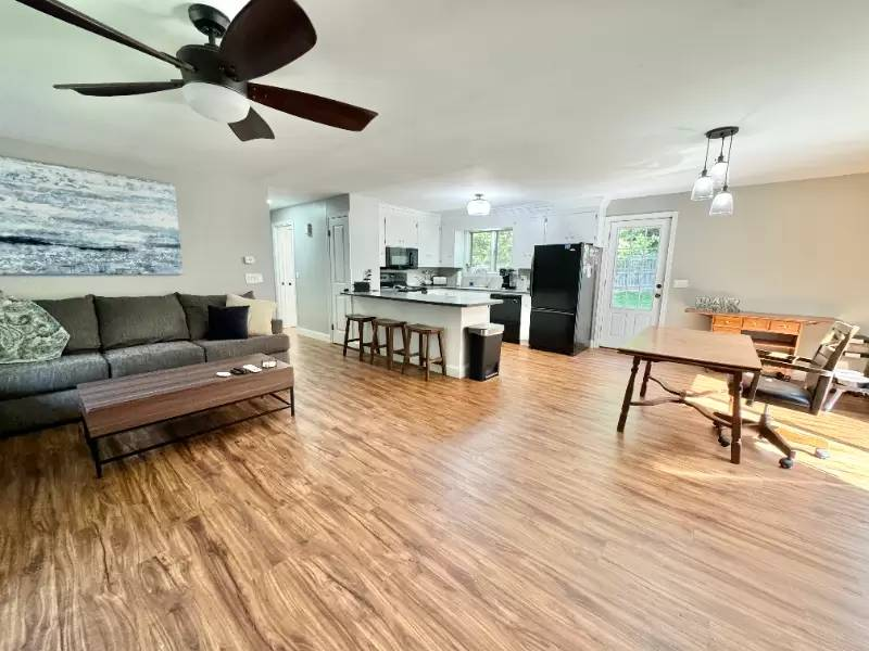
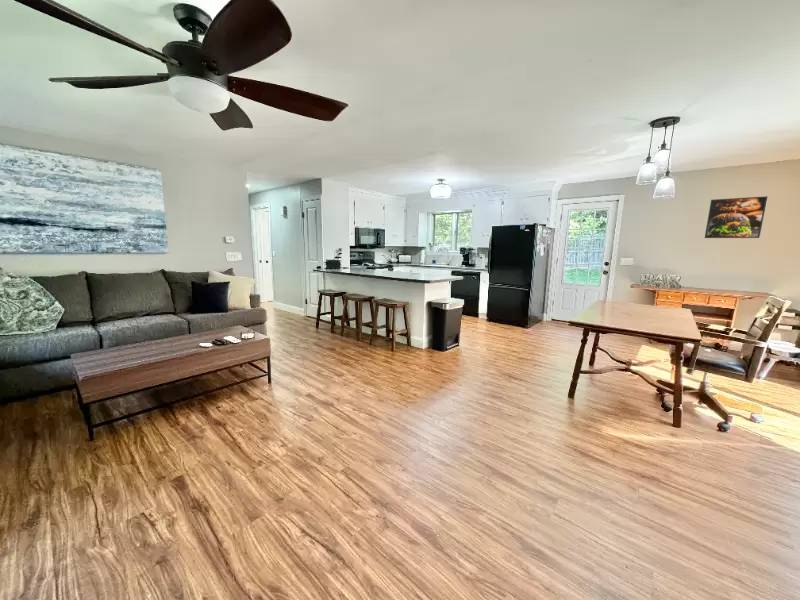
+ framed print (734, 218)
